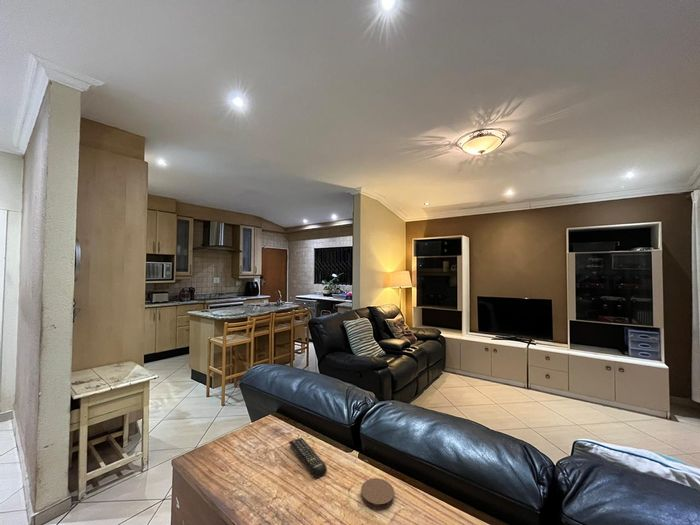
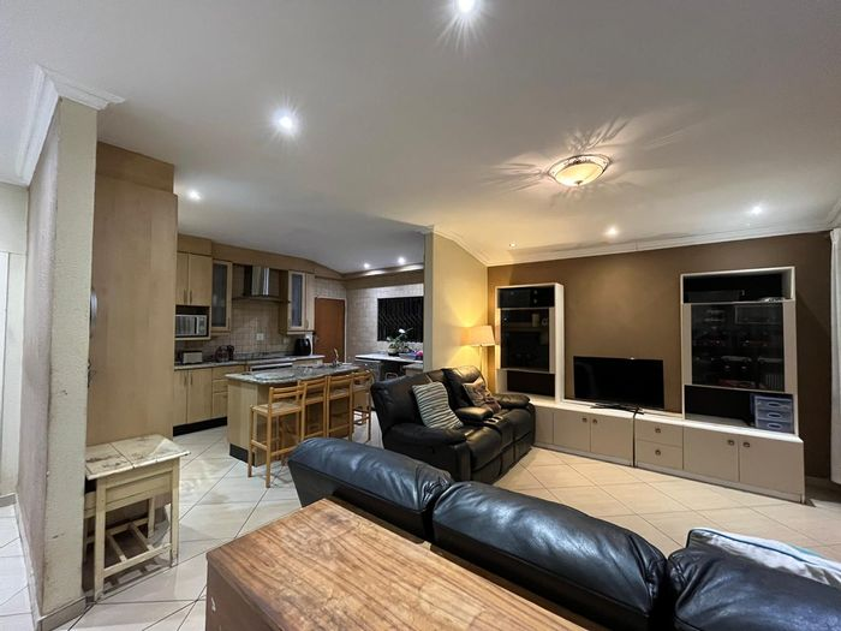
- coaster (377, 492)
- remote control (306, 454)
